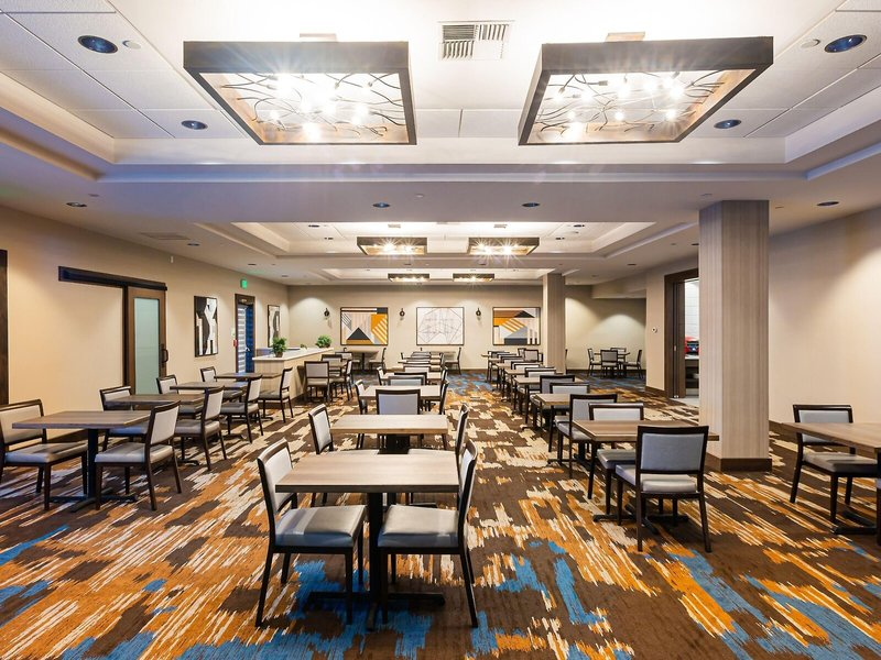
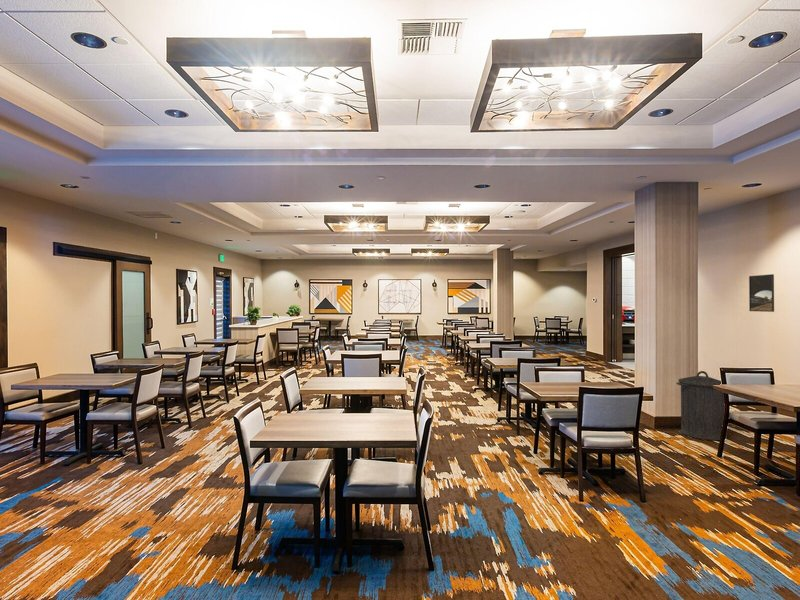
+ trash can (702, 402)
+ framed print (761, 293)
